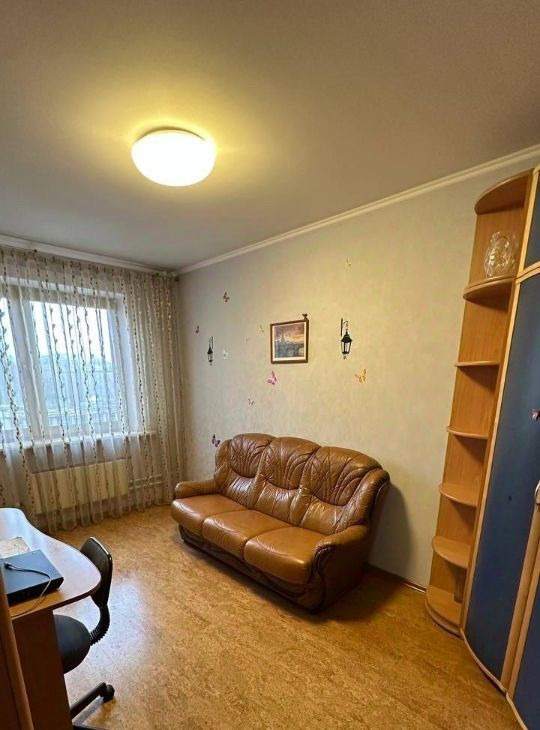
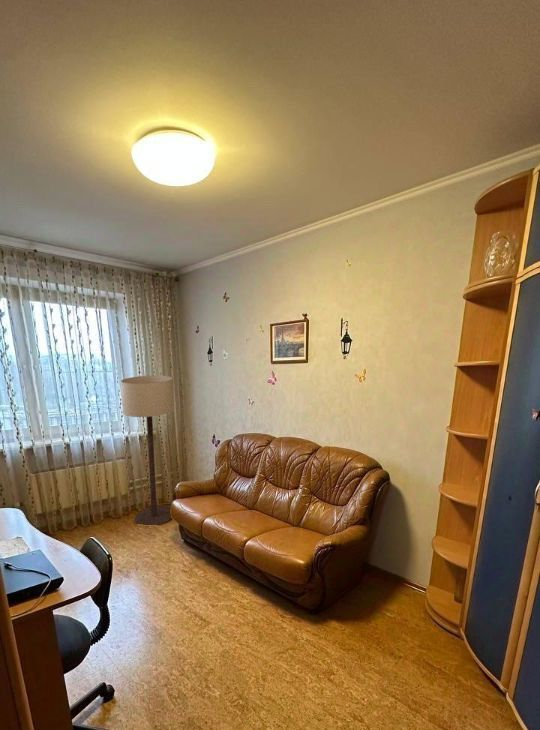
+ floor lamp (151, 450)
